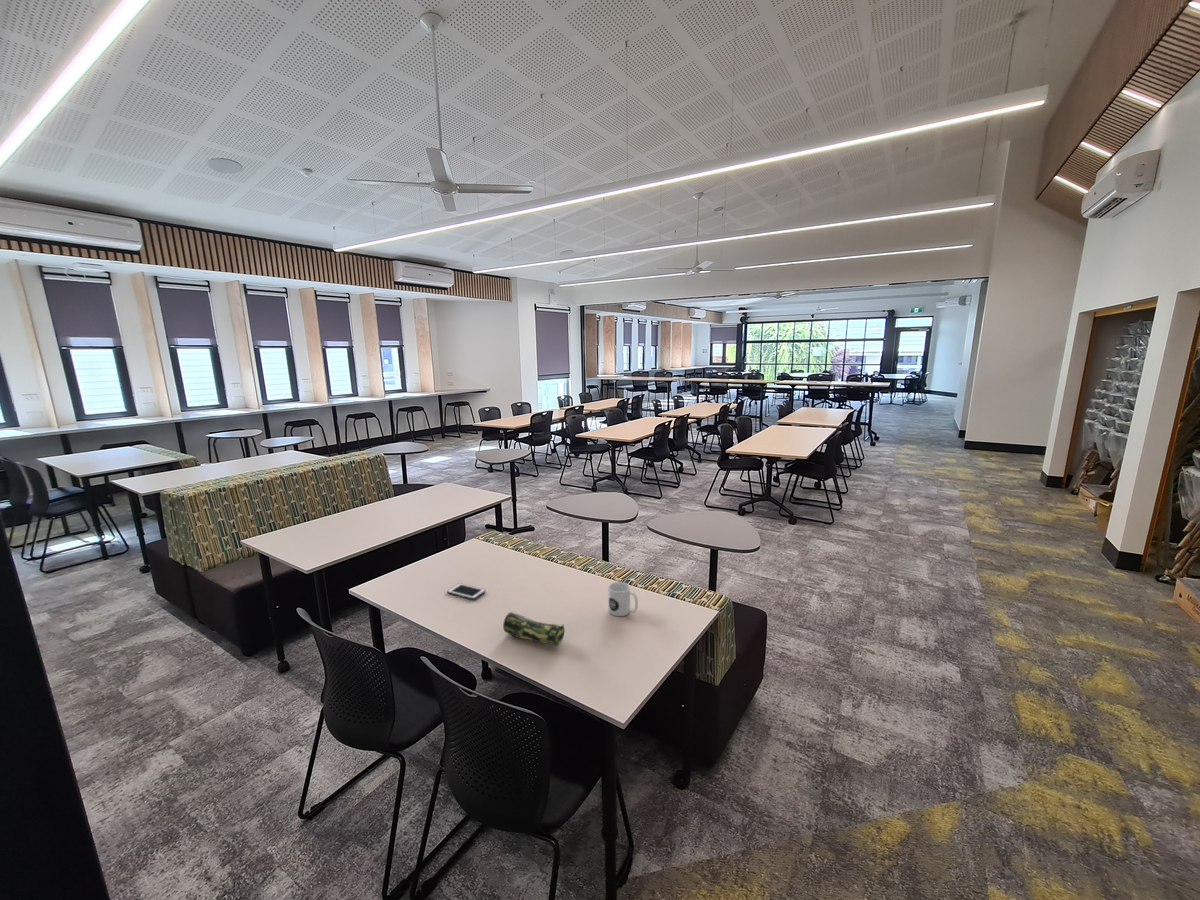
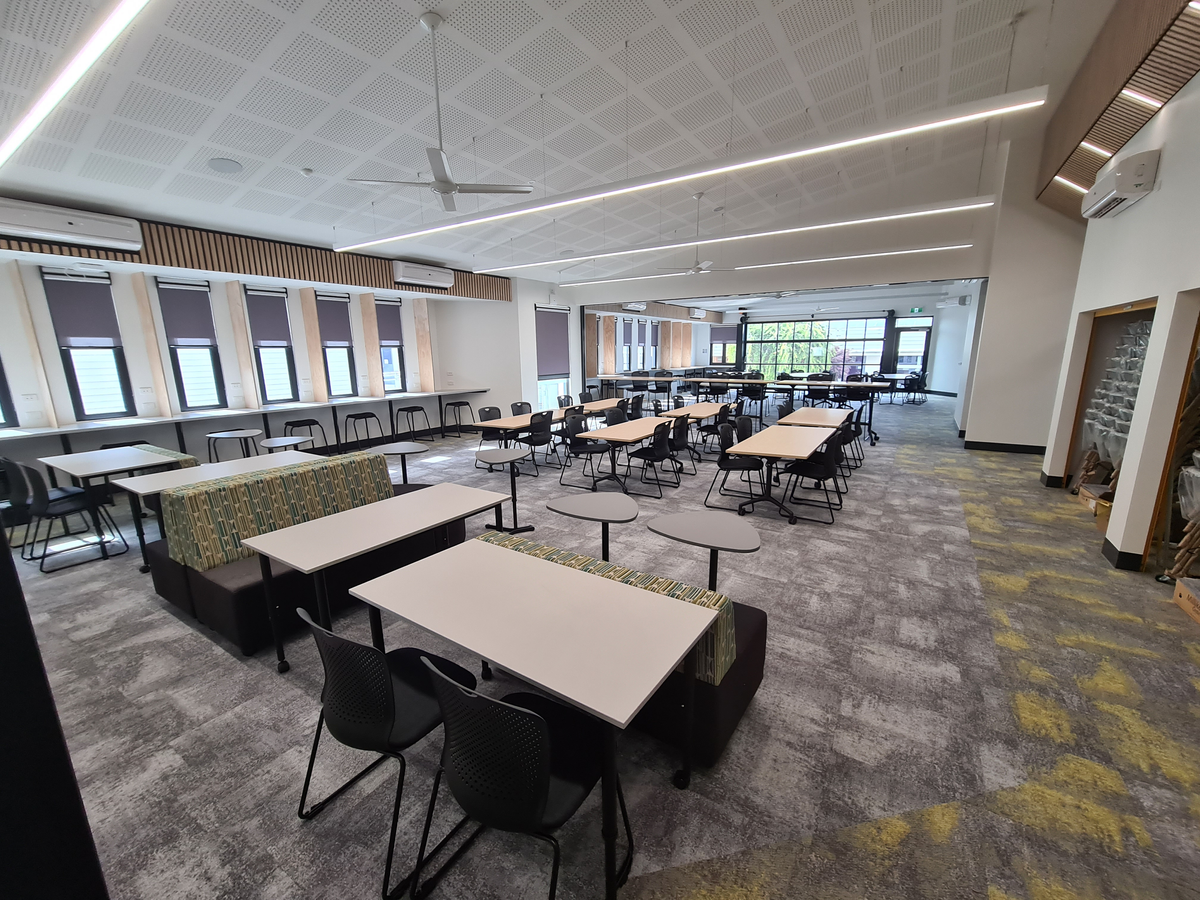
- cell phone (466, 591)
- mug (623, 599)
- pencil case (535, 629)
